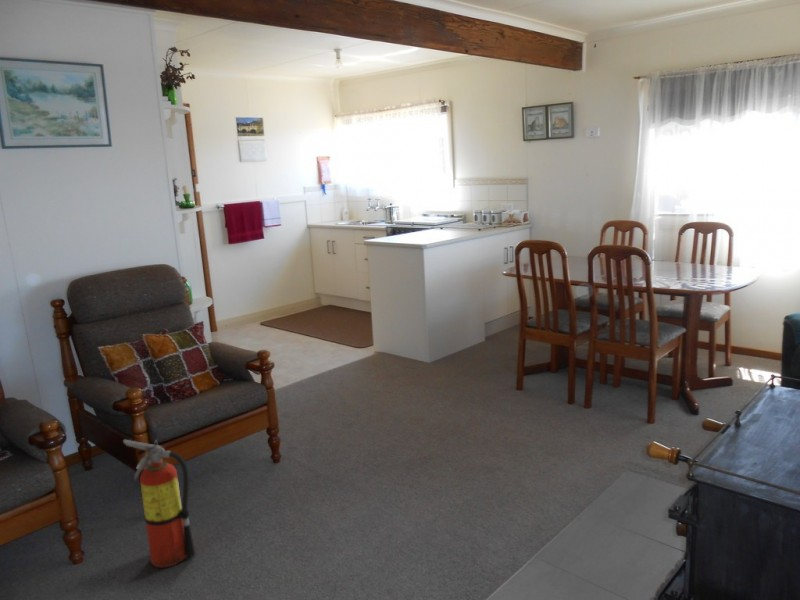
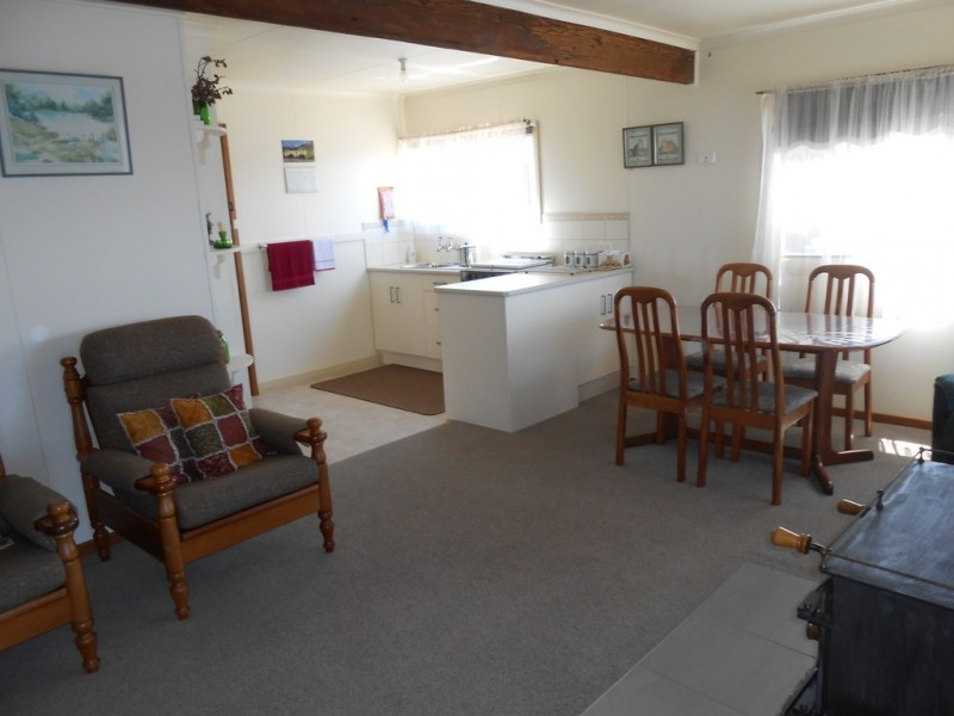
- fire extinguisher (164, 496)
